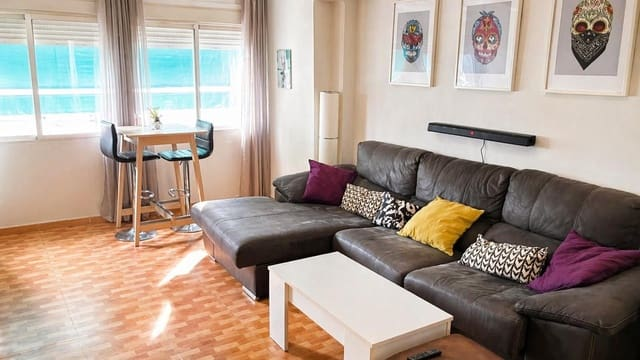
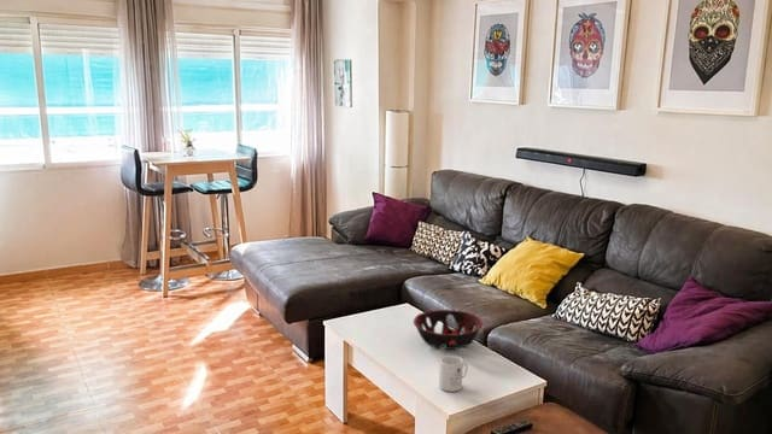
+ decorative bowl (446, 330)
+ mug (454, 371)
